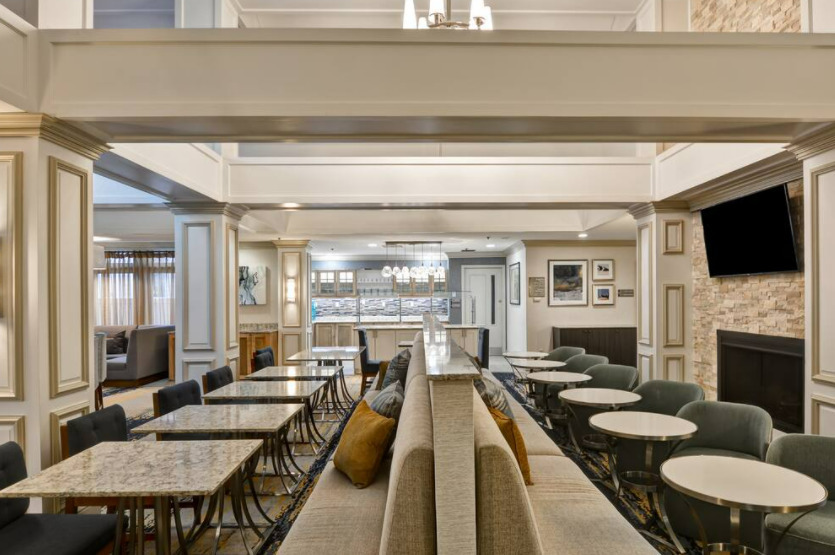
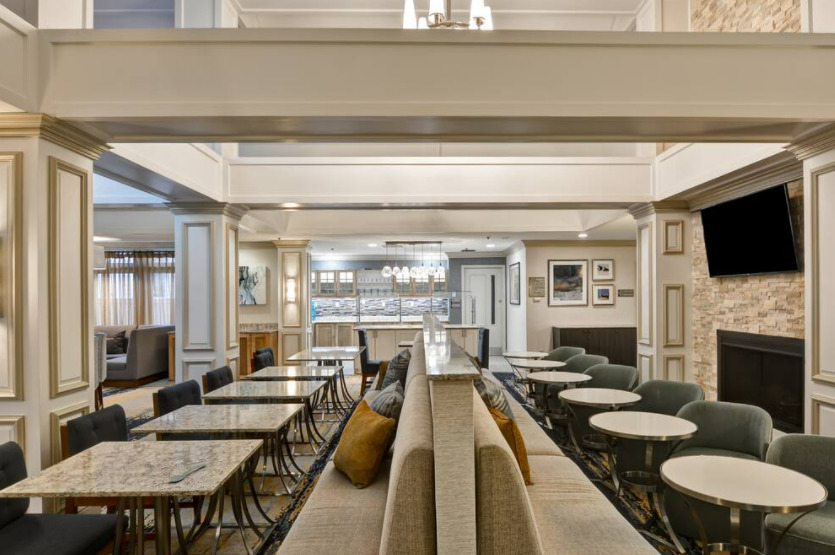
+ spoon (188, 471)
